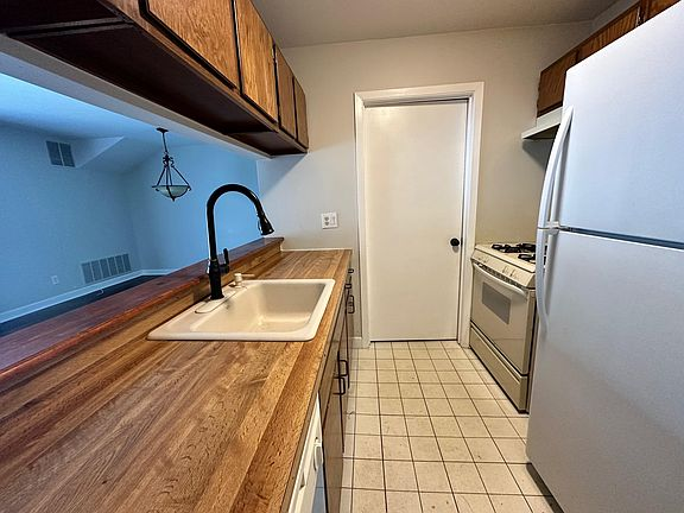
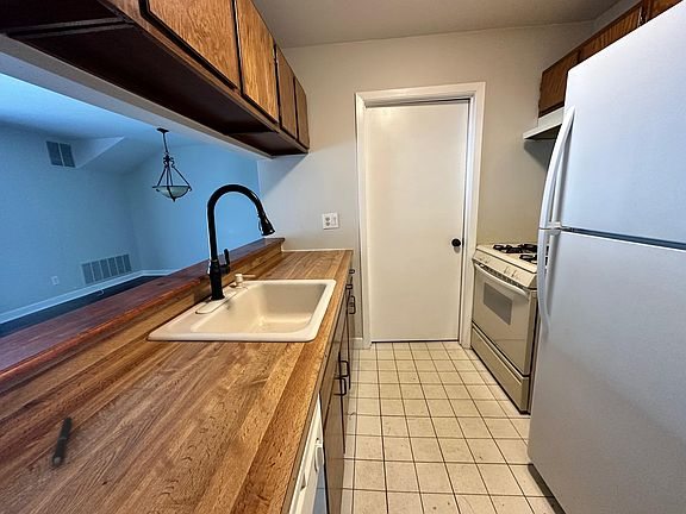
+ pen (63, 435)
